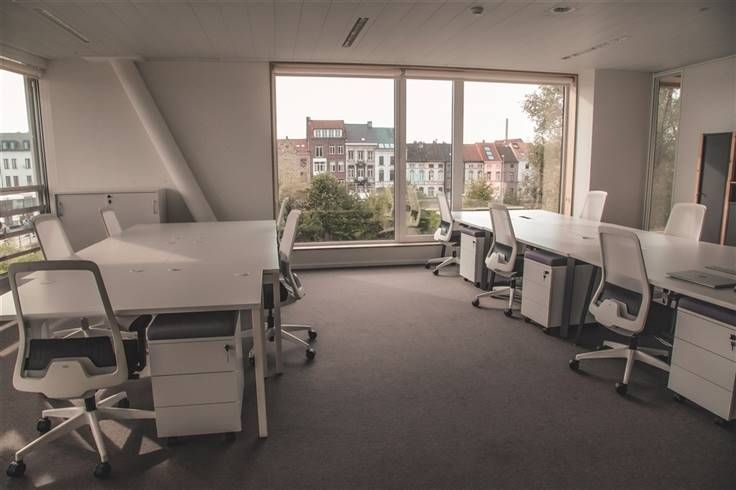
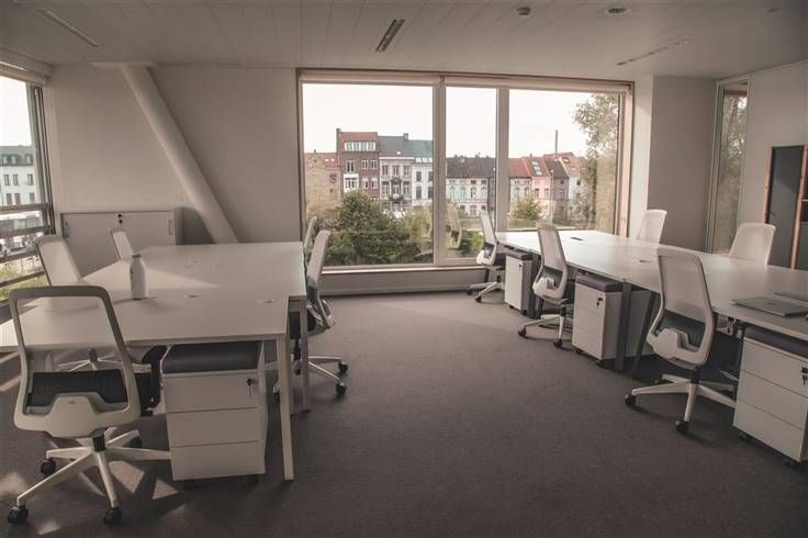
+ water bottle (138, 276)
